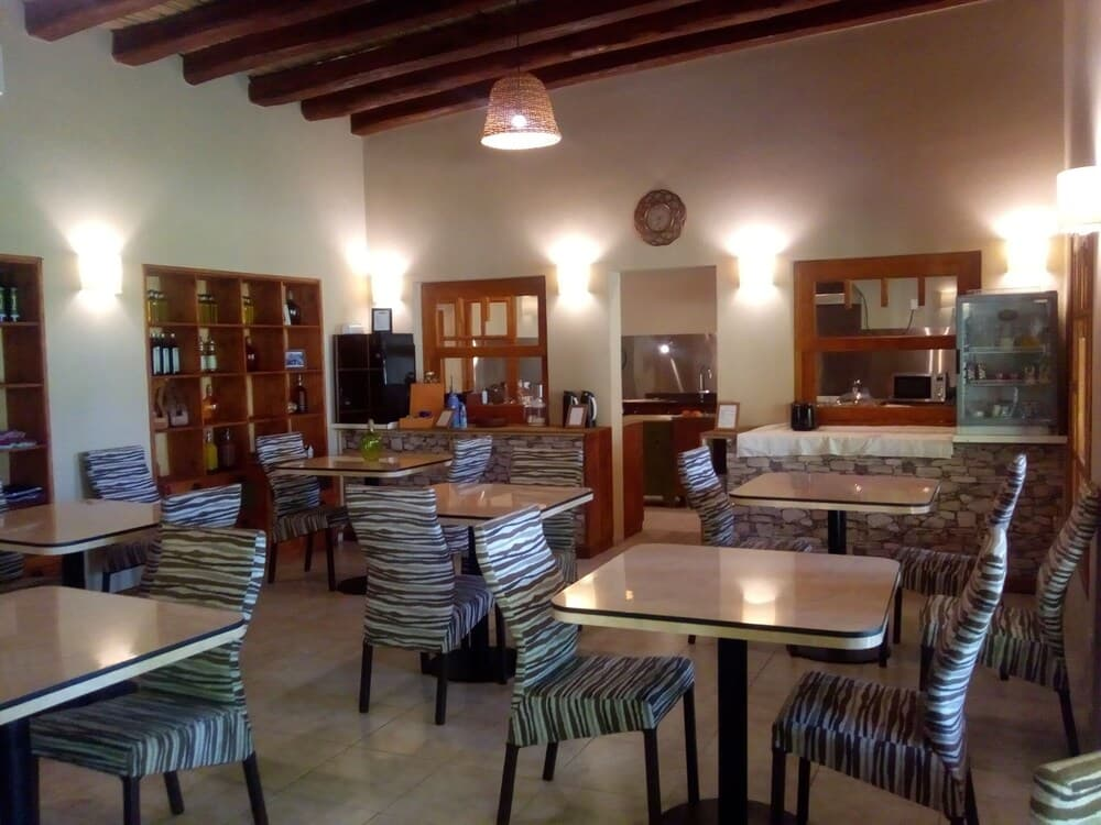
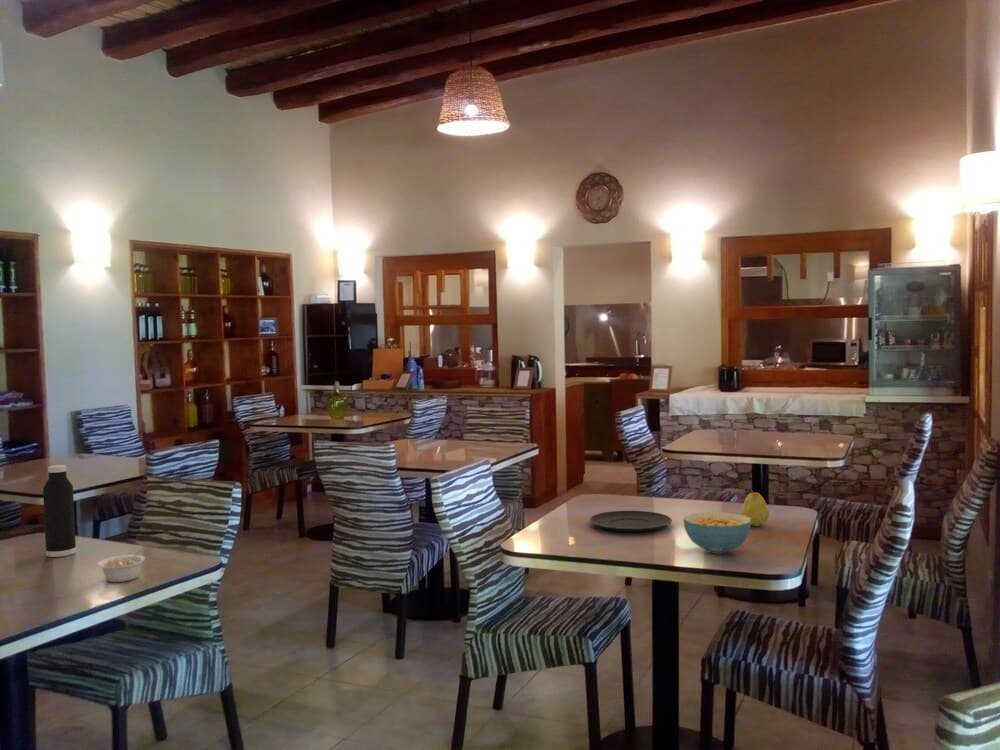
+ plate (630, 521)
+ fruit (755, 507)
+ cereal bowl (717, 535)
+ legume (121, 567)
+ water bottle (59, 510)
